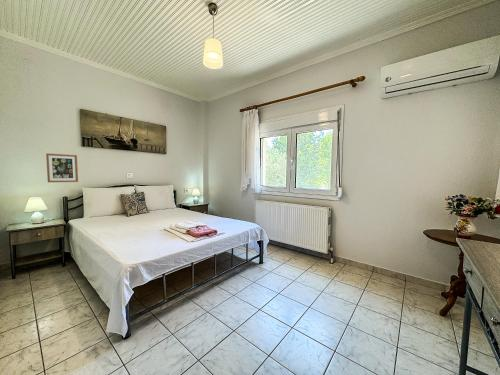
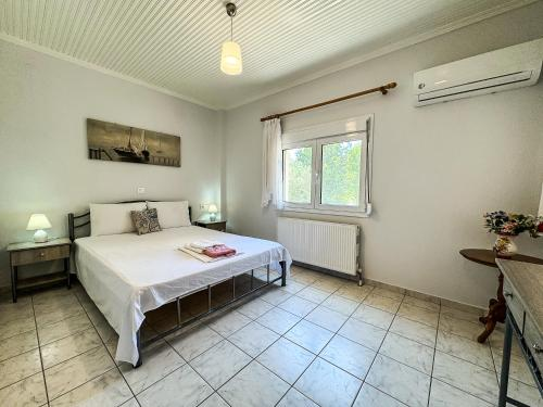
- wall art (62, 168)
